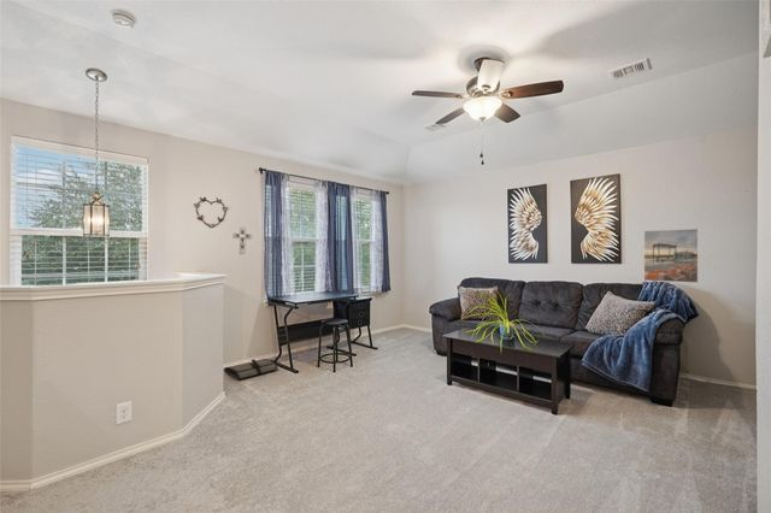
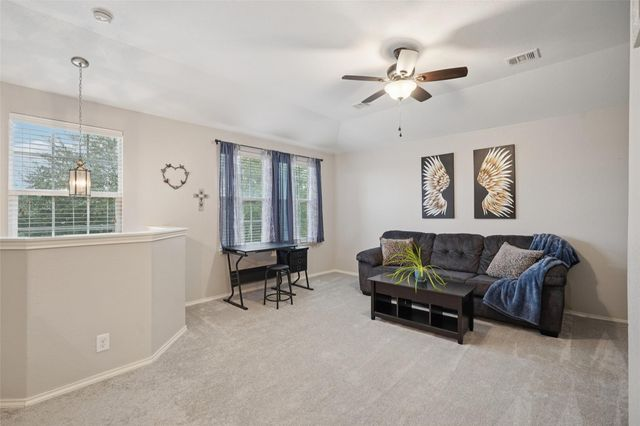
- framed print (670, 255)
- tool roll (251, 365)
